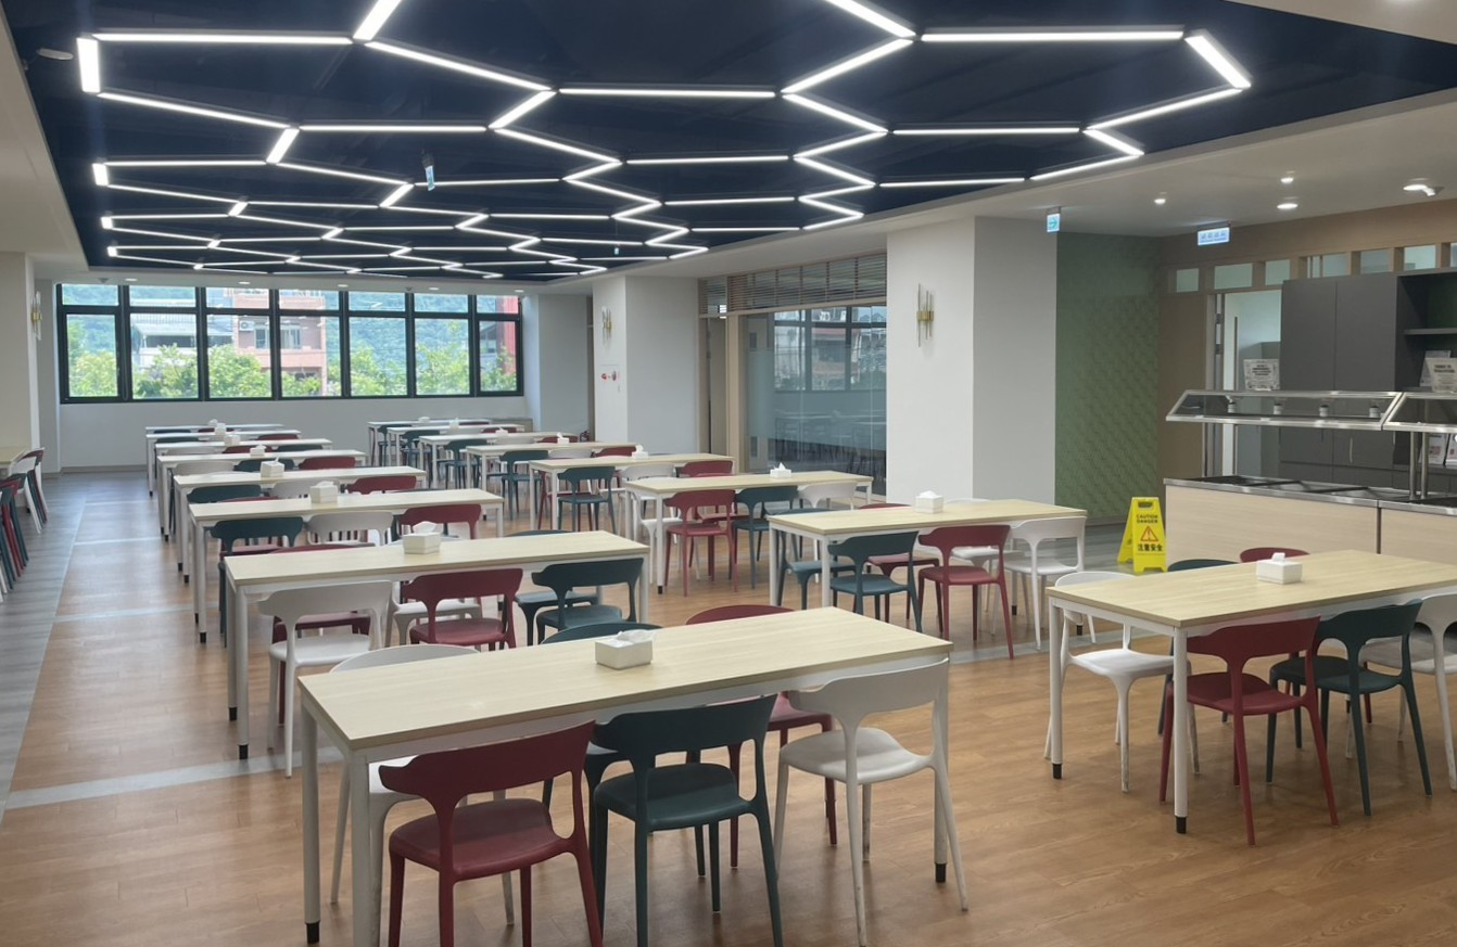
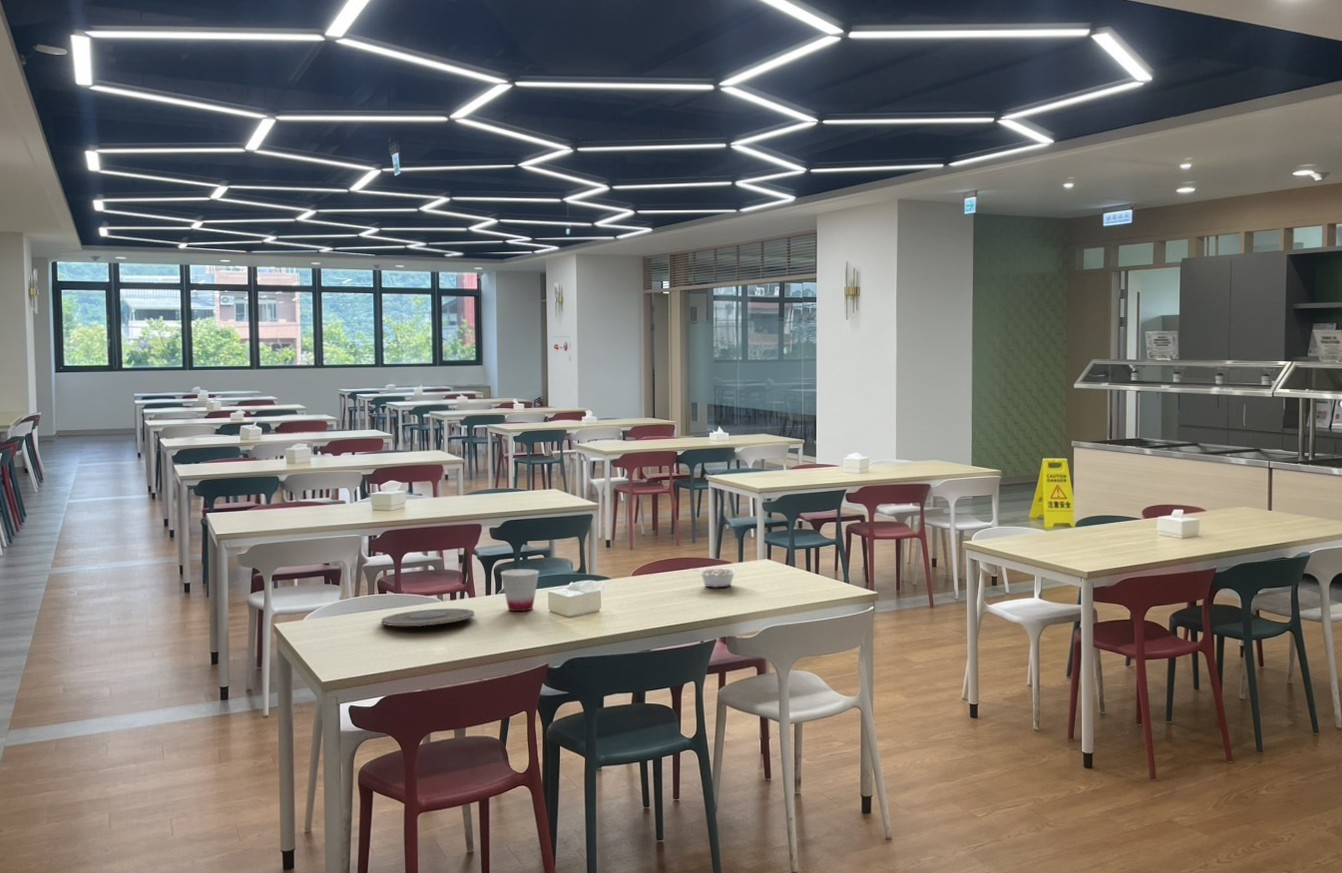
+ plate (428, 616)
+ legume (716, 577)
+ cup (520, 590)
